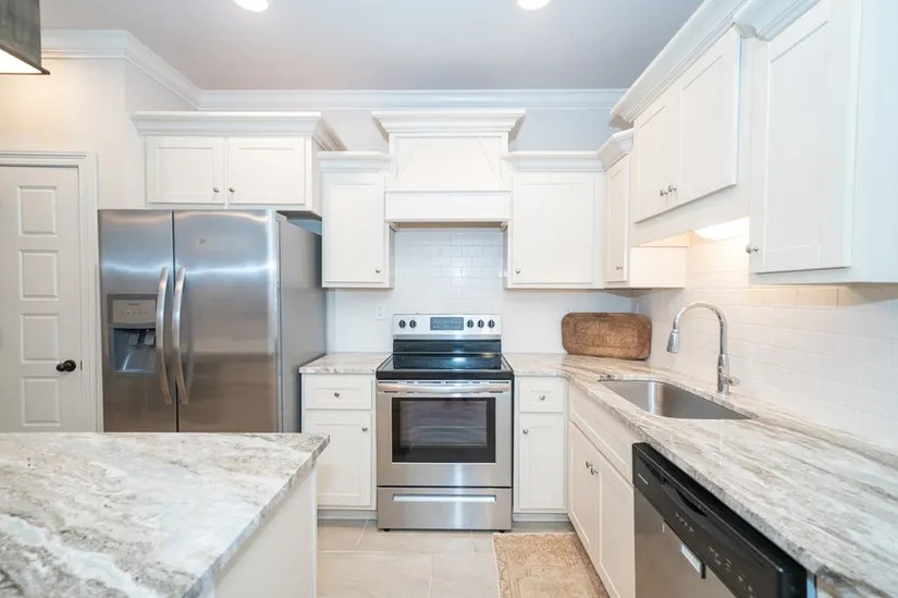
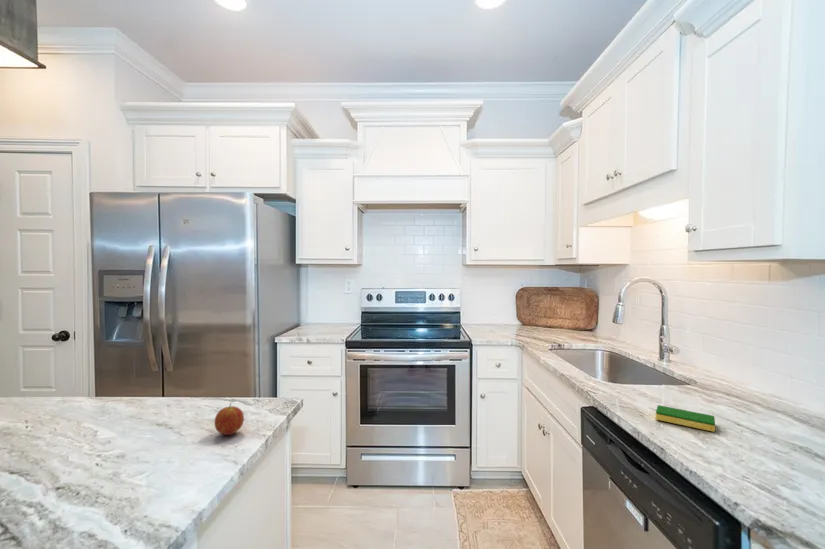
+ fruit (229, 418)
+ dish sponge (684, 417)
